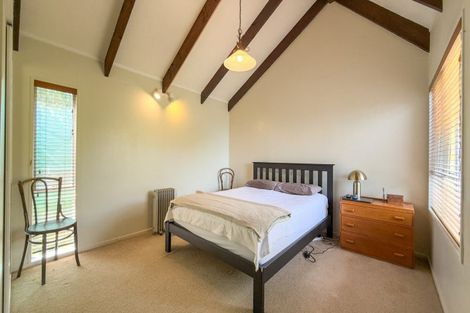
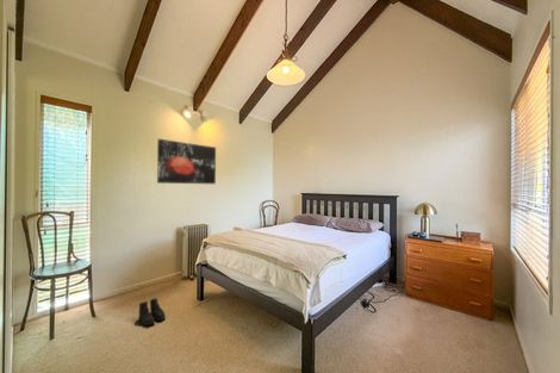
+ boots (151, 310)
+ wall art (188, 163)
